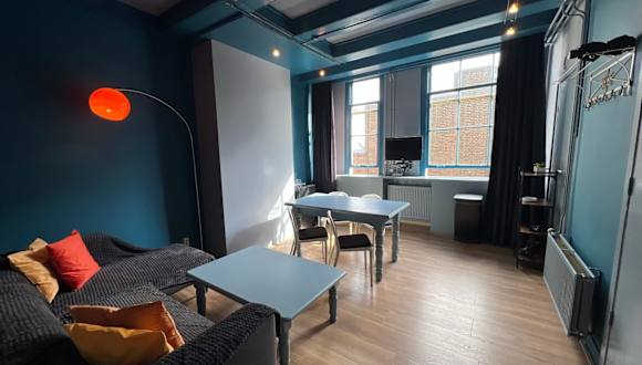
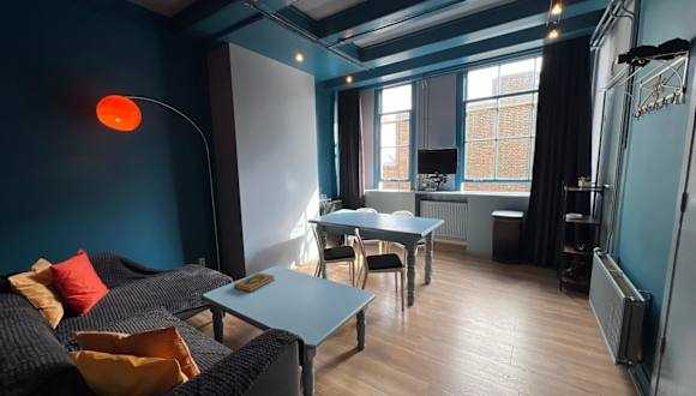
+ hardback book (254, 281)
